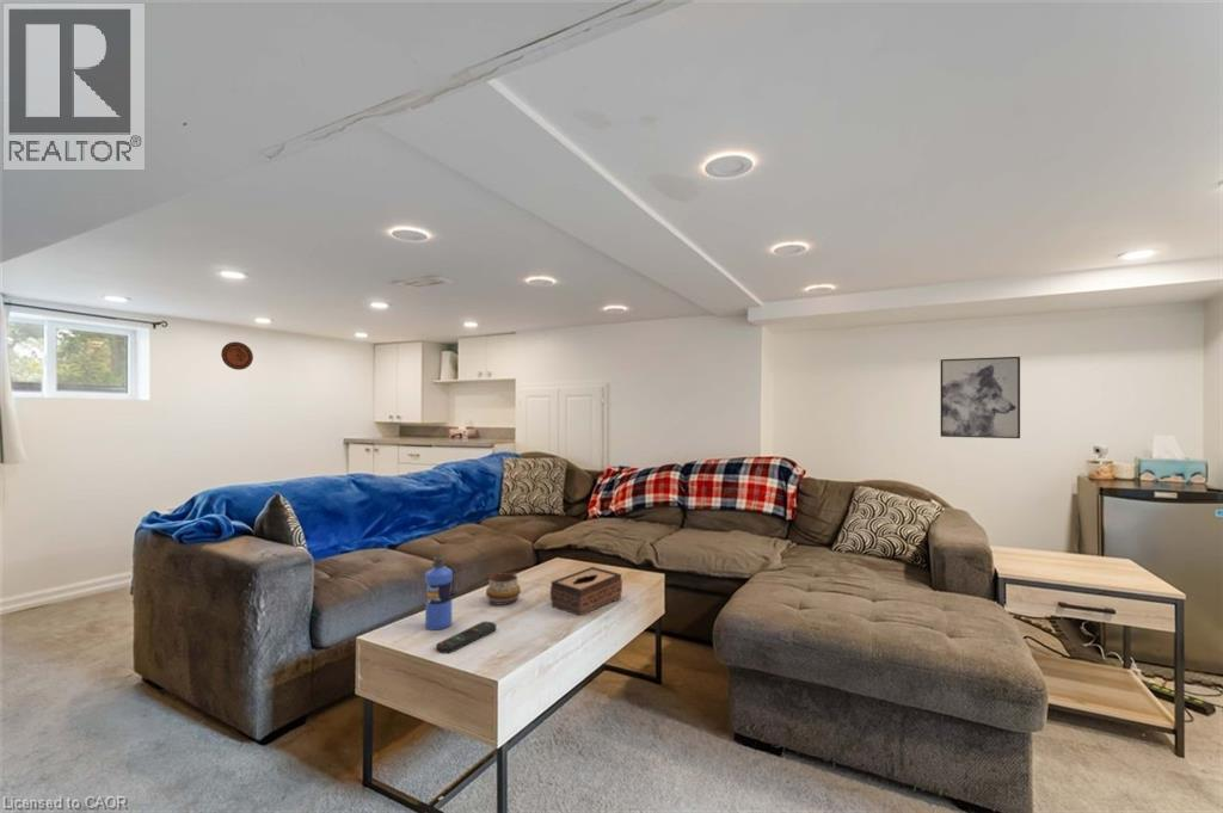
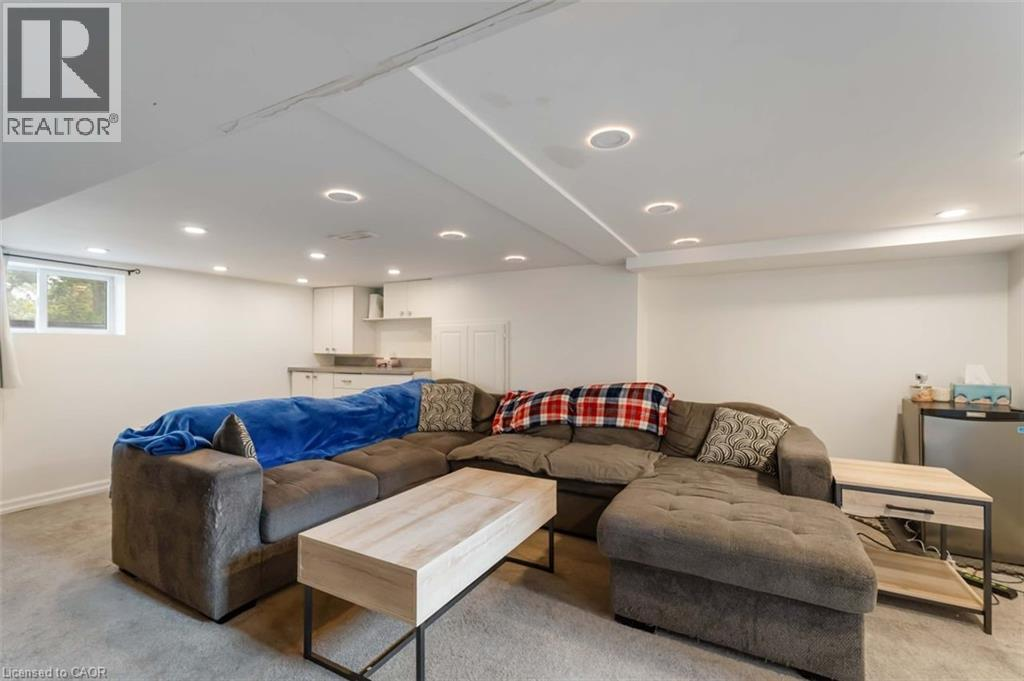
- wall art (978, 398)
- remote control (467, 635)
- decorative plate (236, 356)
- tissue box (586, 590)
- decorative bowl (503, 589)
- water bottle (438, 590)
